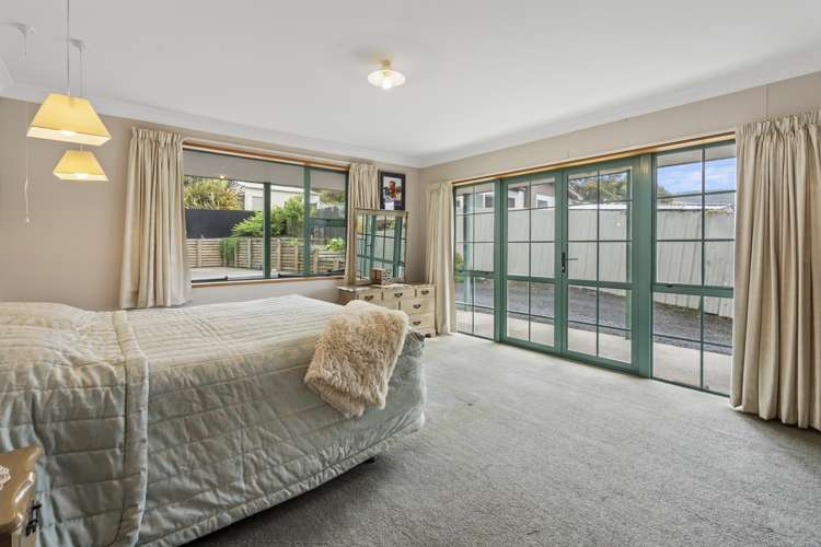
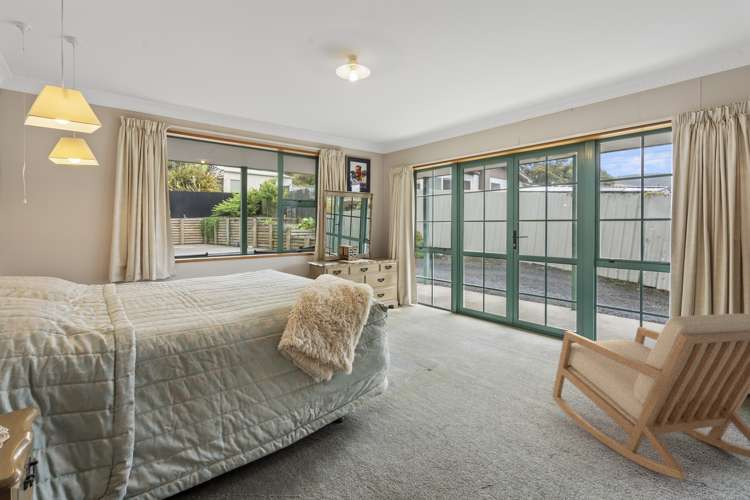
+ chair (649, 371)
